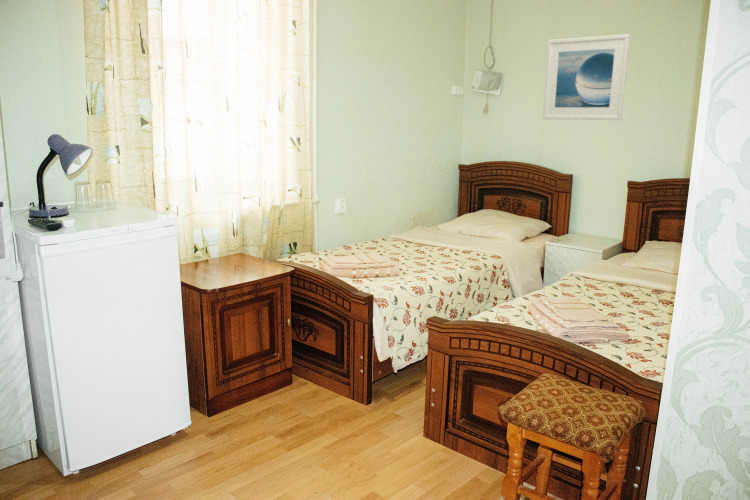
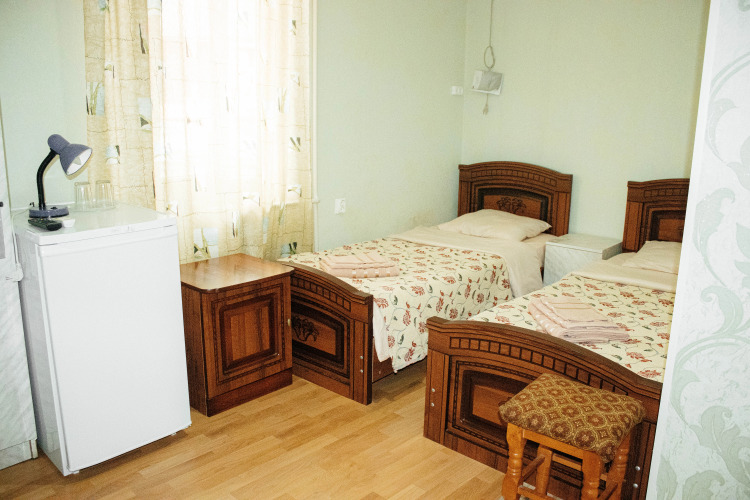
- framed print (583, 79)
